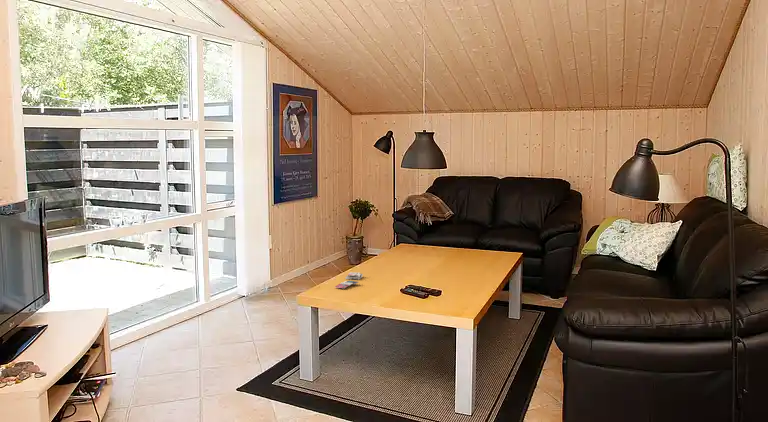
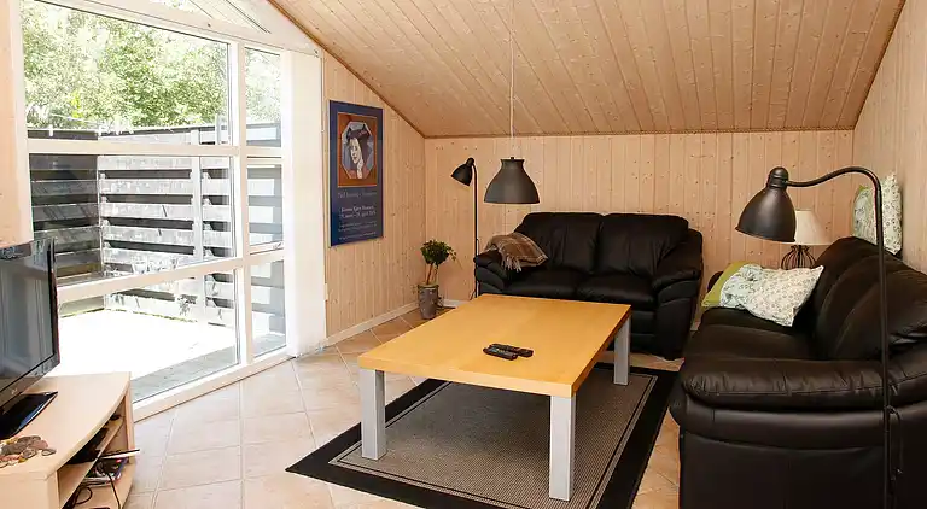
- magazine (350, 281)
